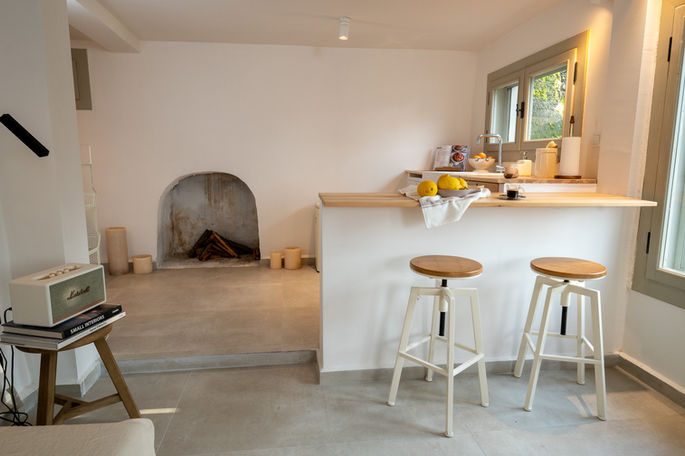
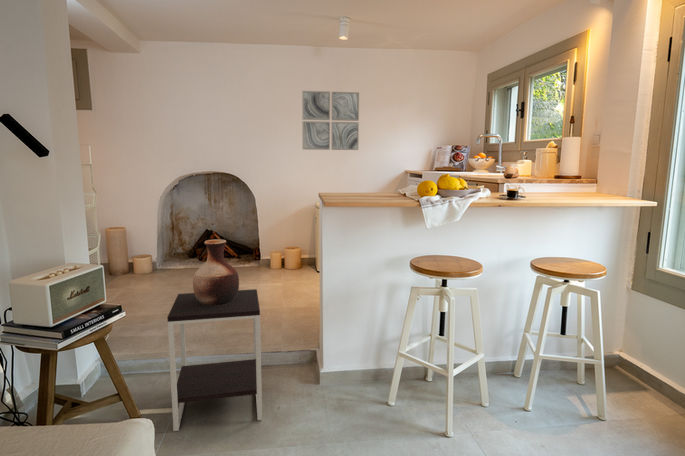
+ vase (216, 270)
+ wall art (331, 122)
+ side table (221, 362)
